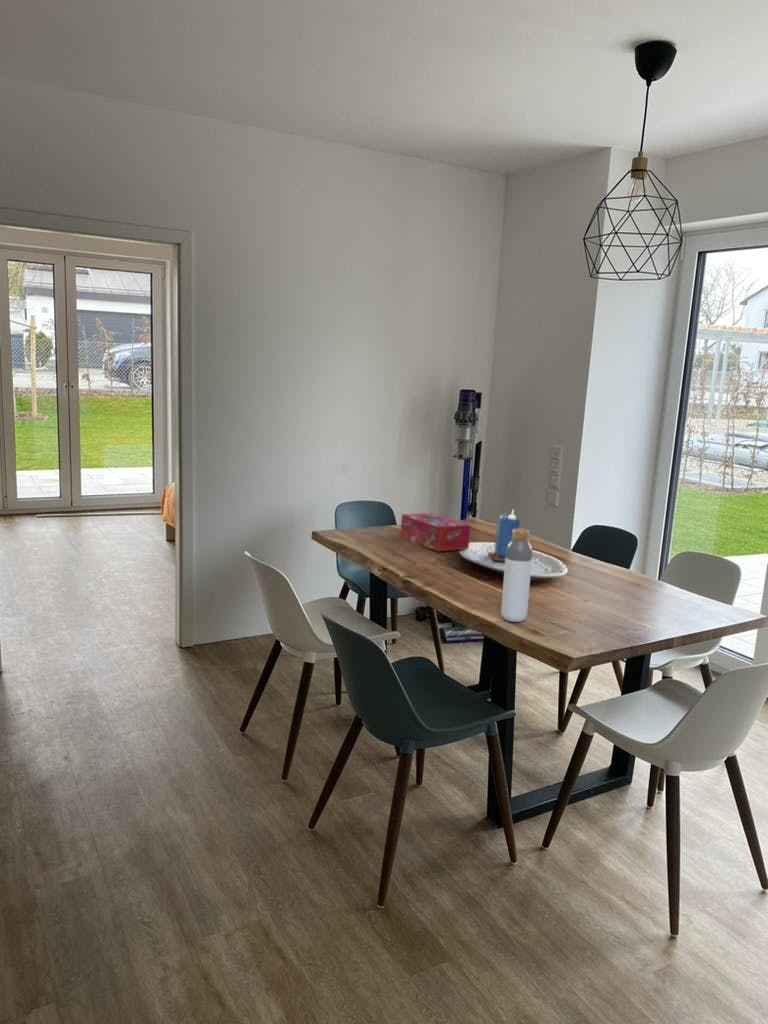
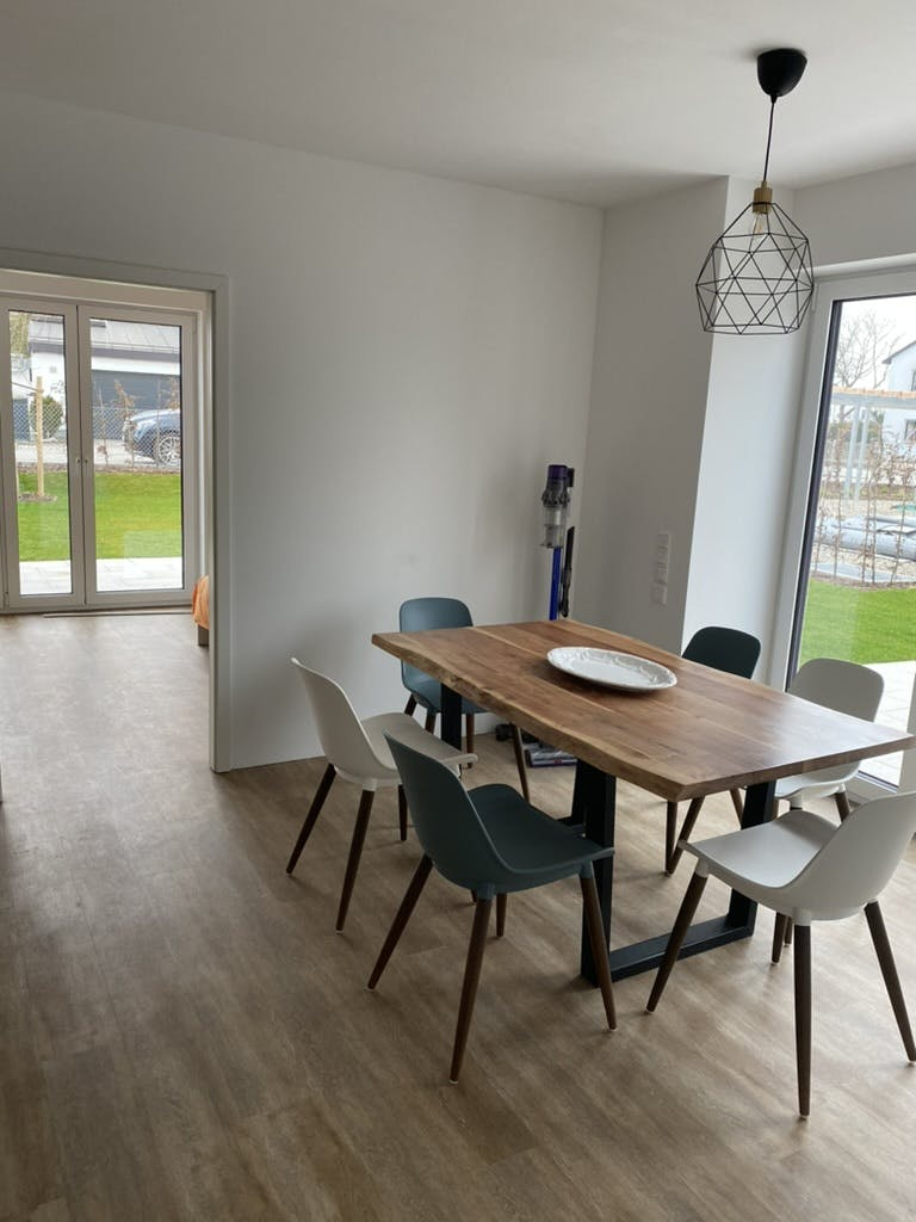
- bottle (517, 575)
- tissue box (434, 531)
- candle (506, 534)
